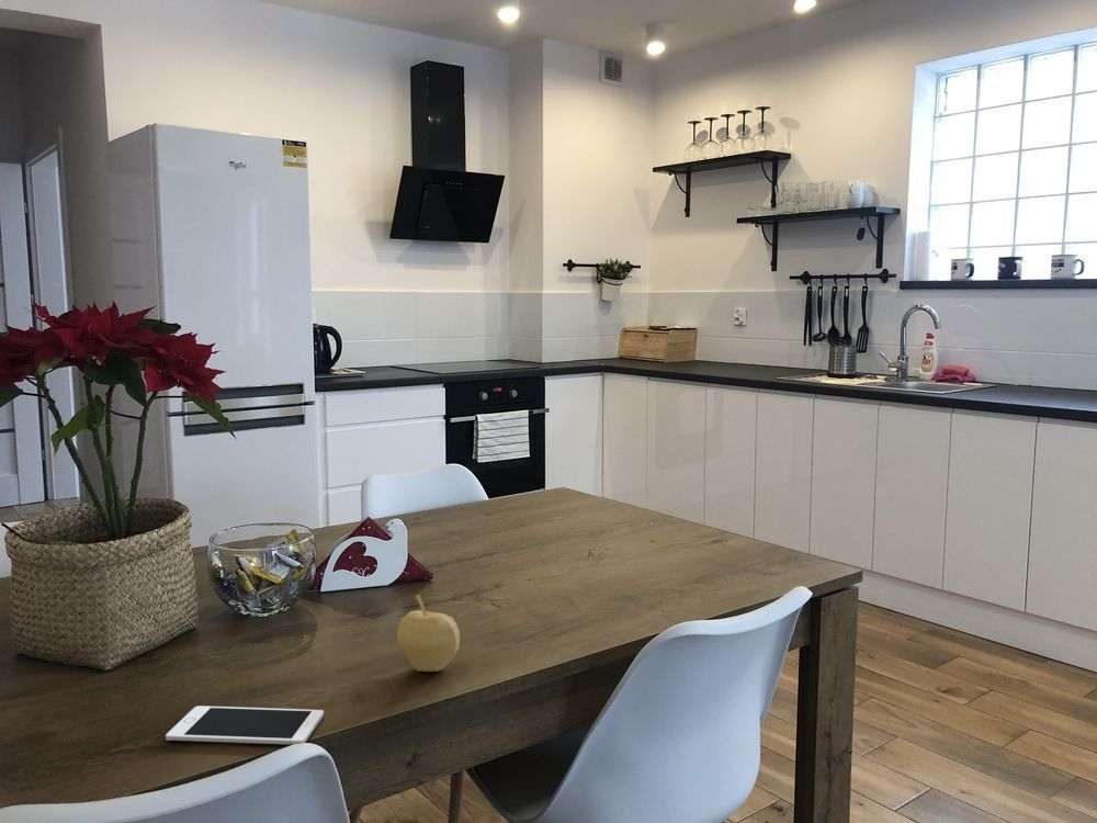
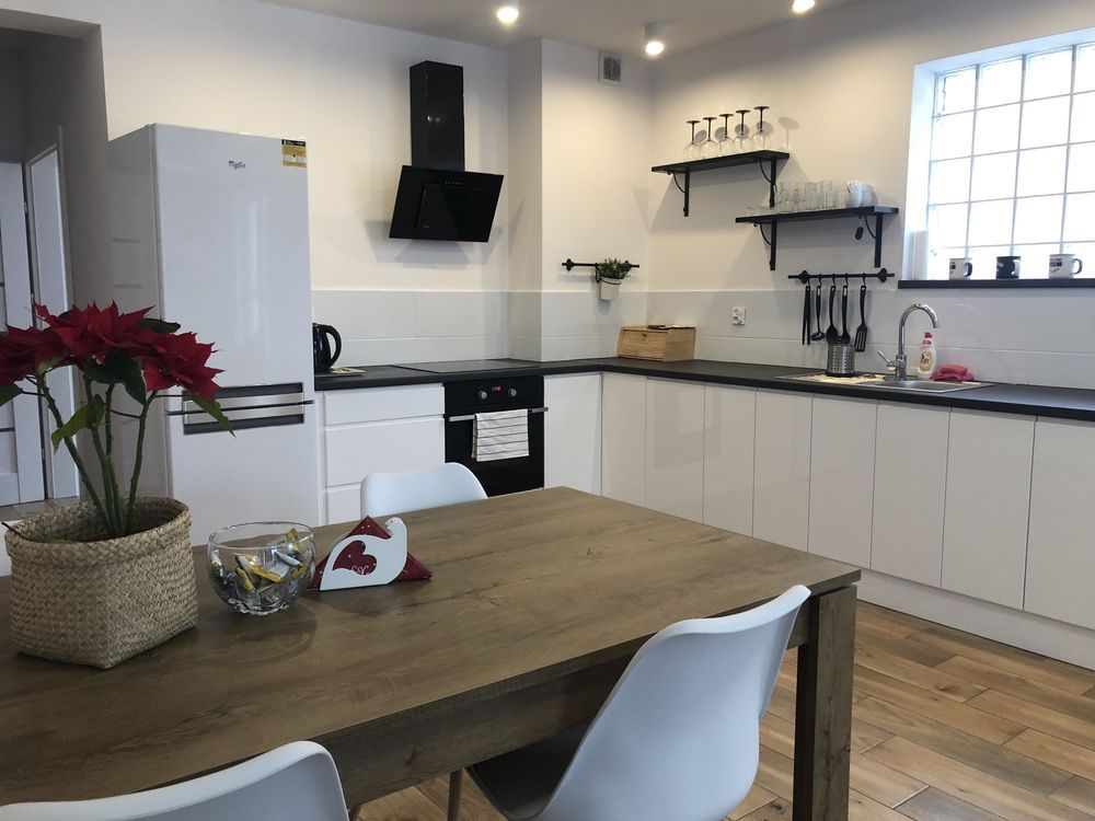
- fruit (428, 633)
- cell phone (247, 724)
